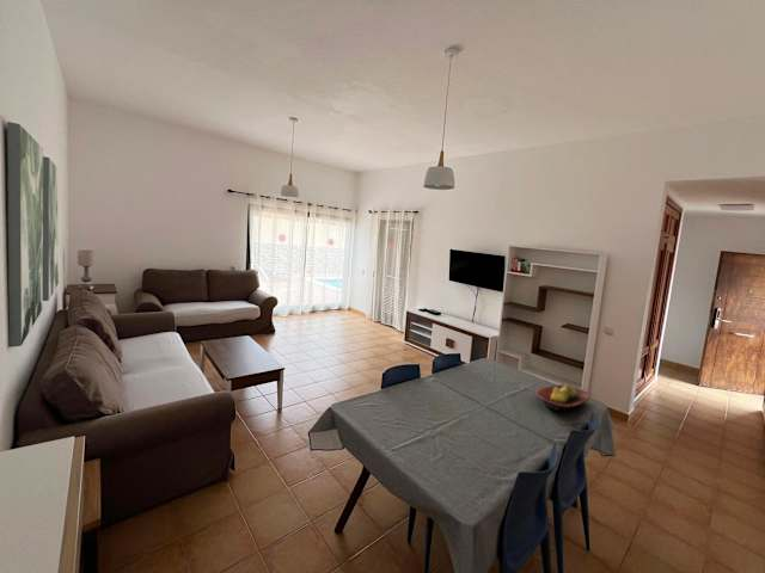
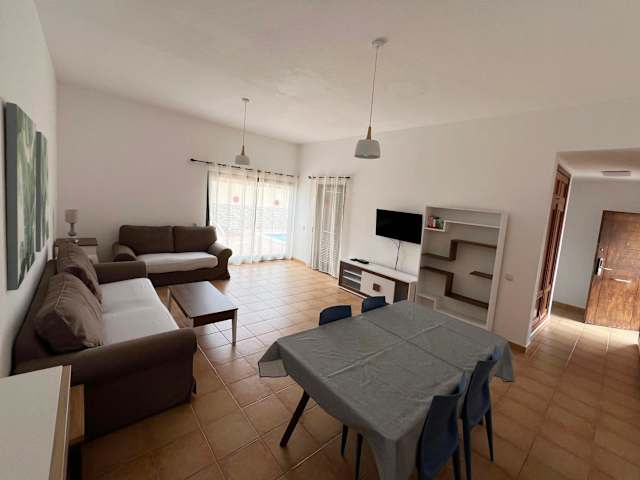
- fruit bowl (562, 394)
